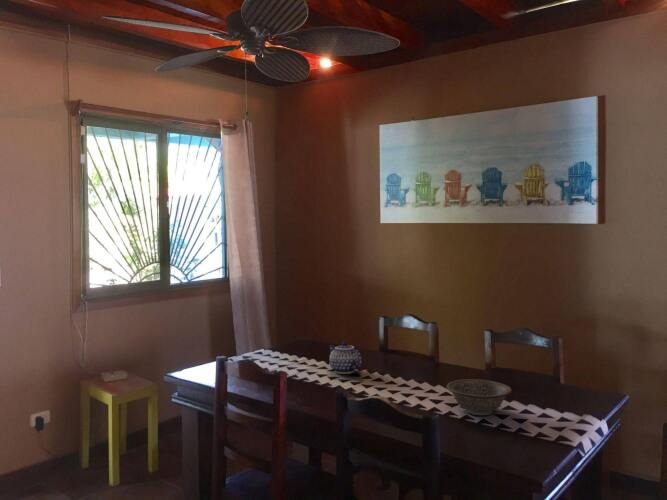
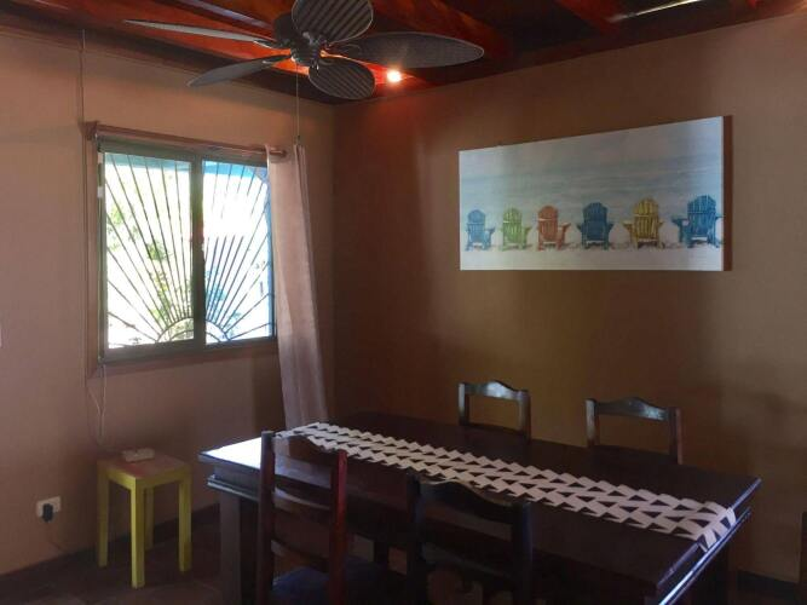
- decorative bowl (478, 399)
- teapot (344, 356)
